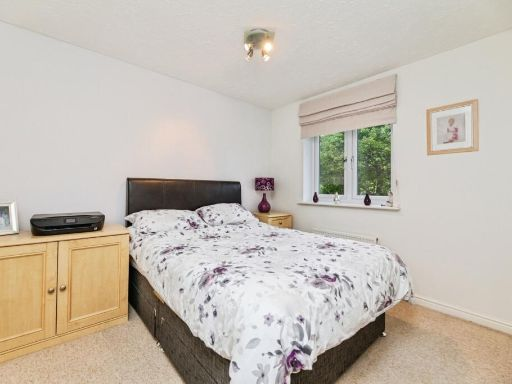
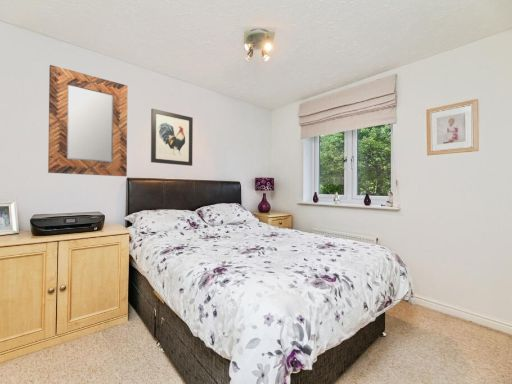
+ wall art (172, 138)
+ home mirror (91, 125)
